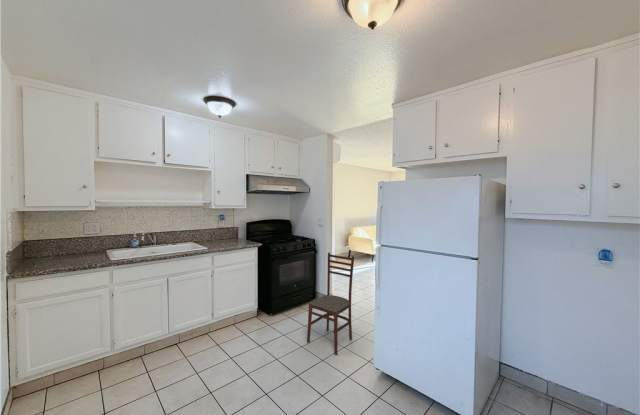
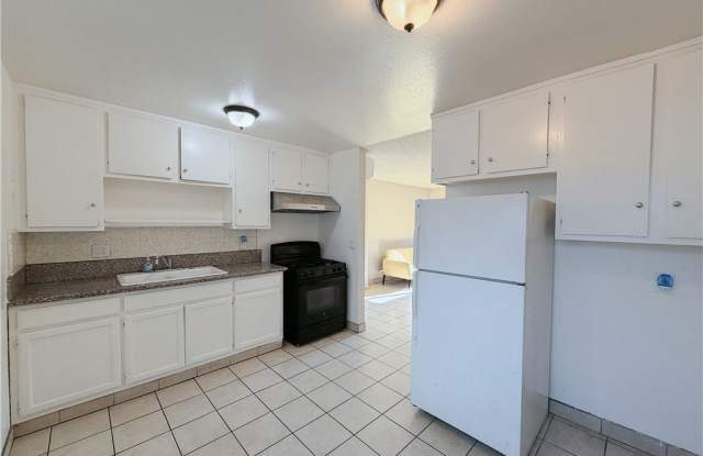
- dining chair (330, 299)
